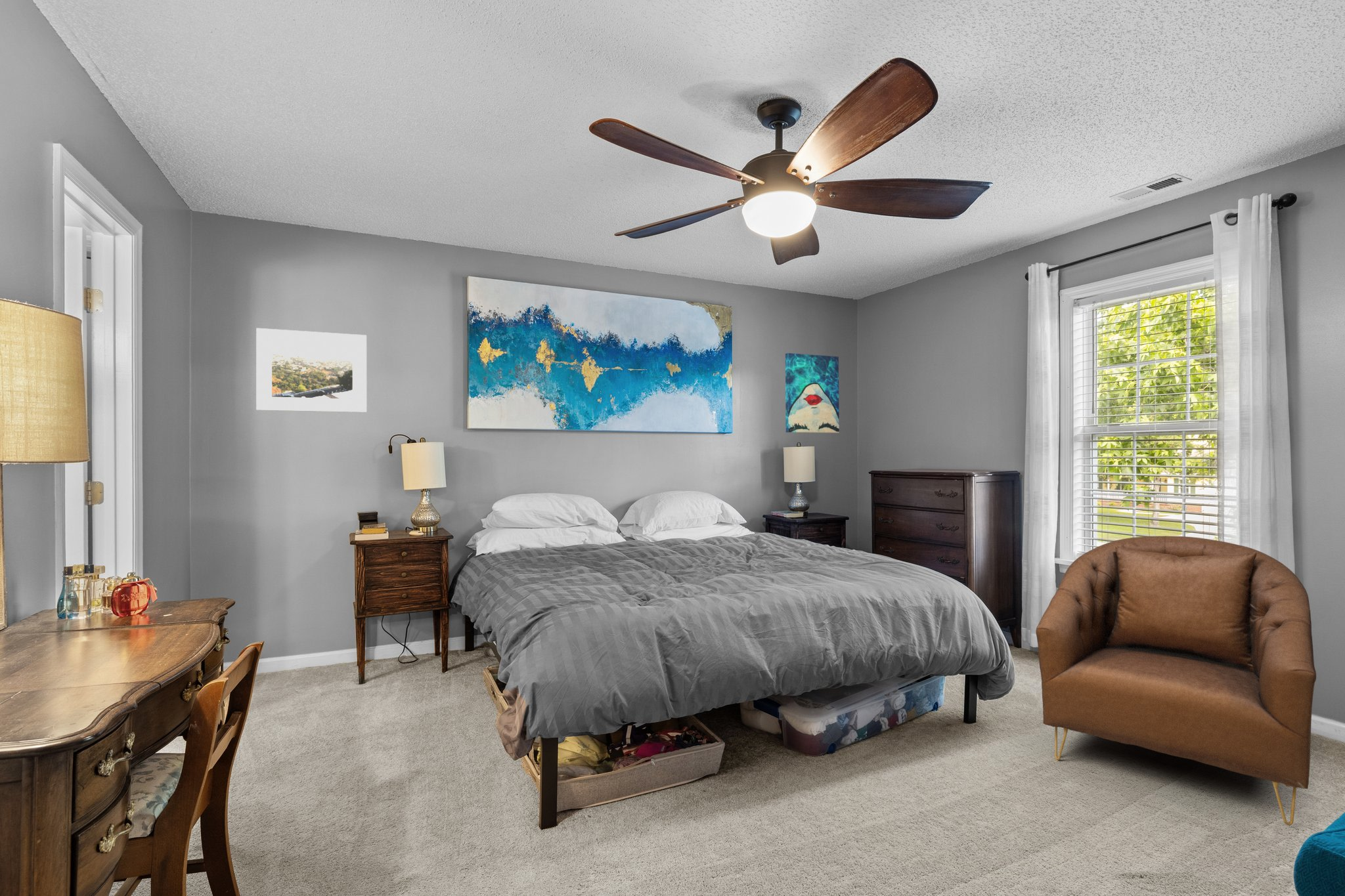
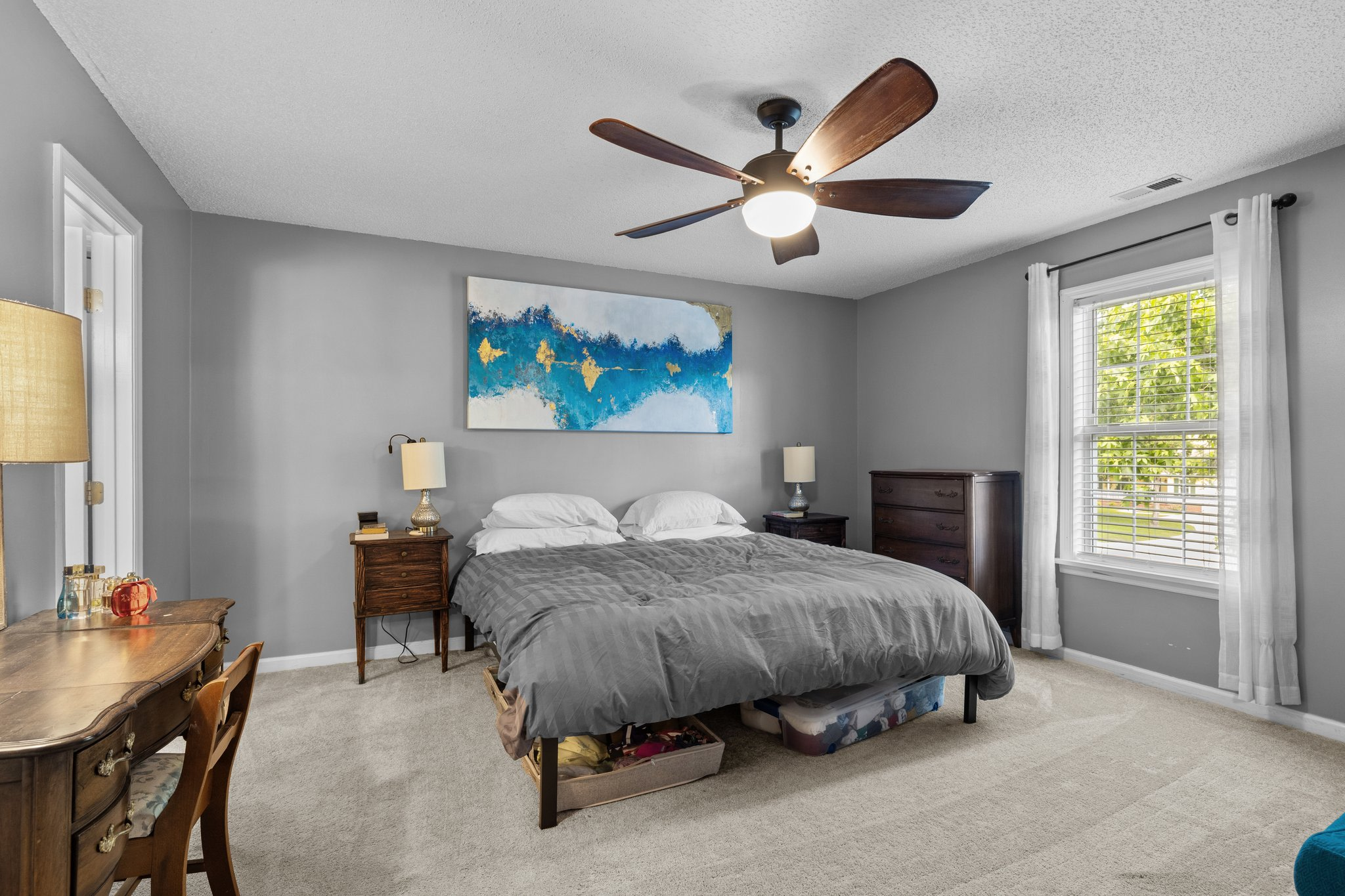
- wall art (812, 394)
- armchair (1176, 652)
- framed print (313, 371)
